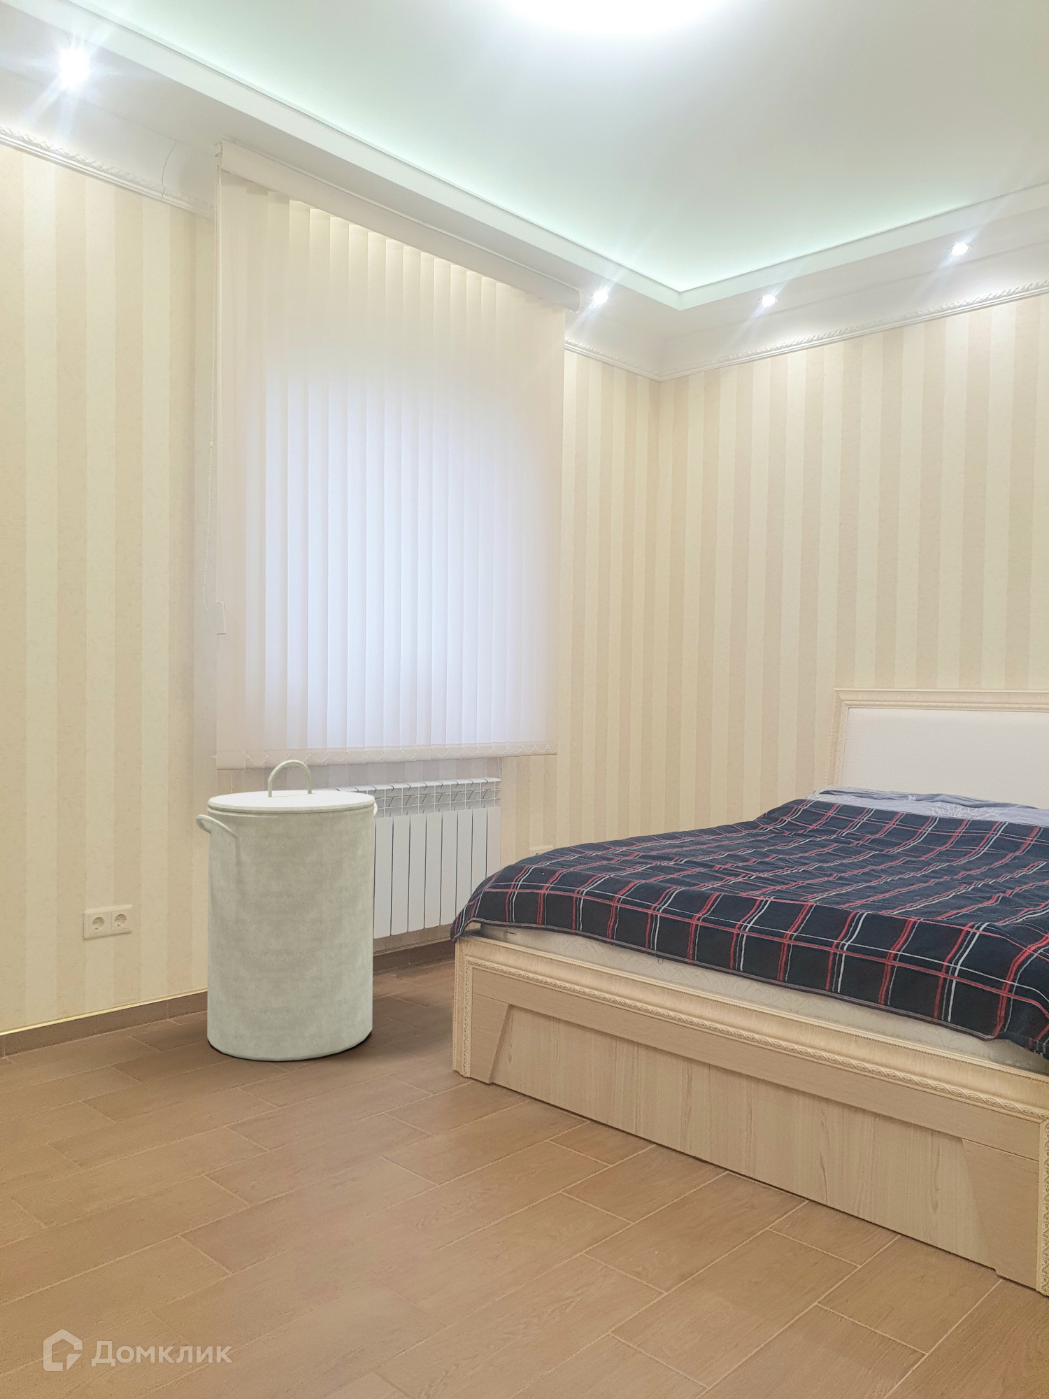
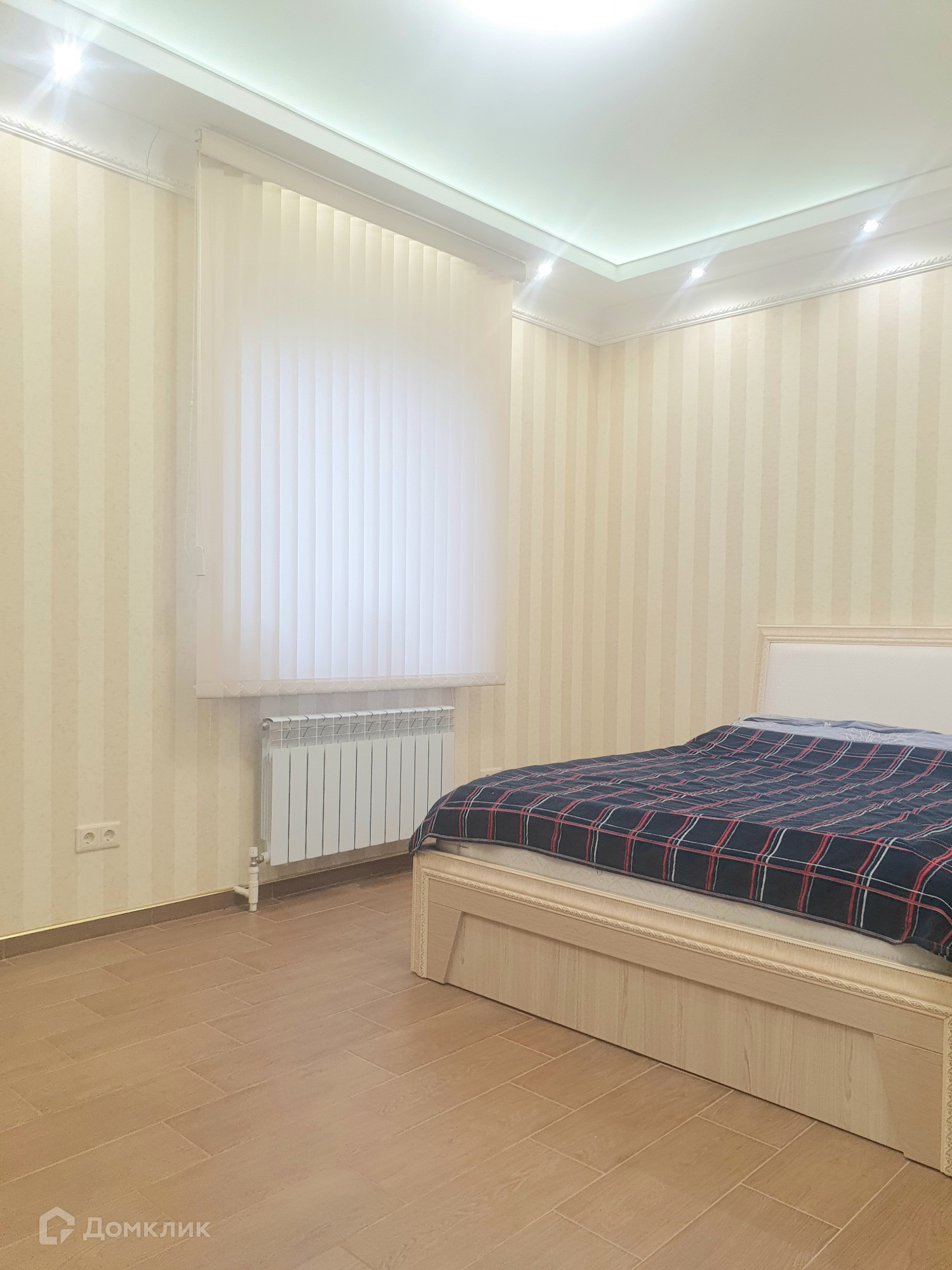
- laundry hamper (292, 897)
